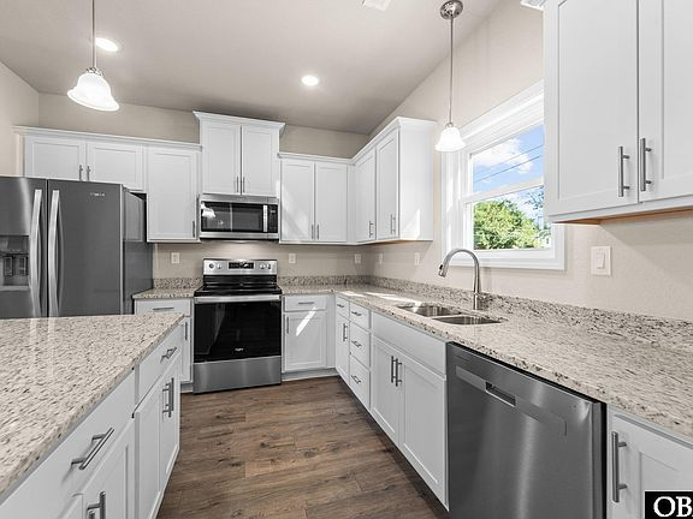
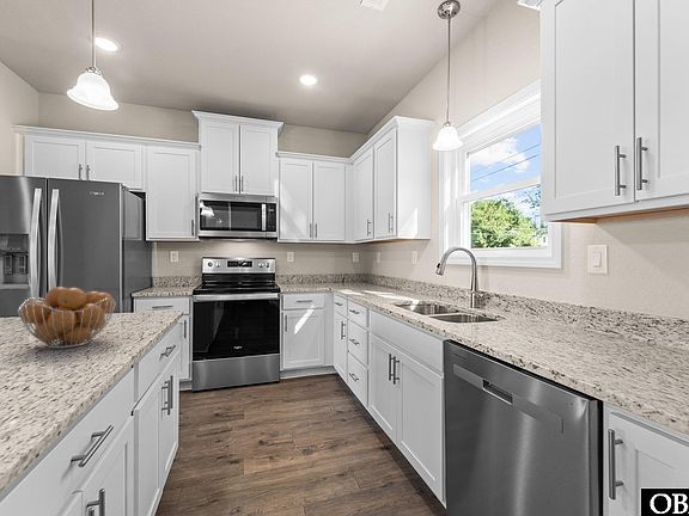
+ fruit basket (69, 315)
